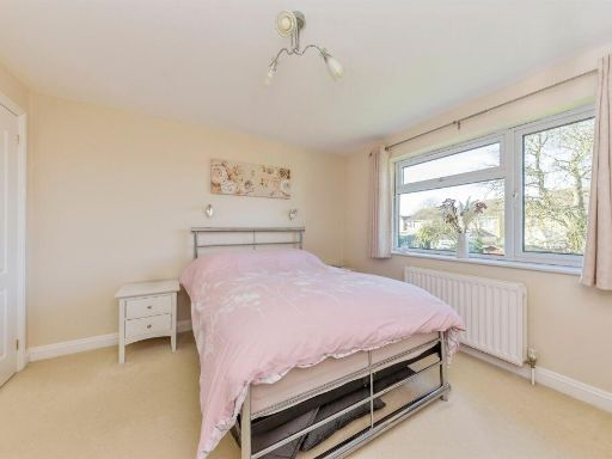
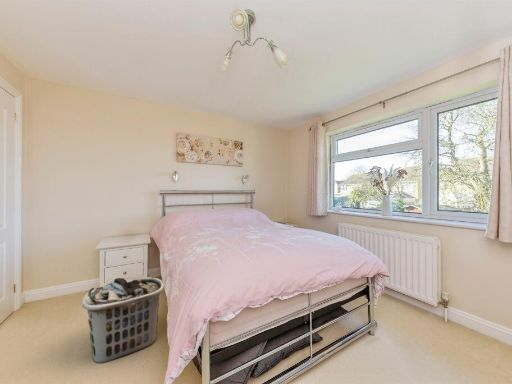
+ clothes hamper (126, 311)
